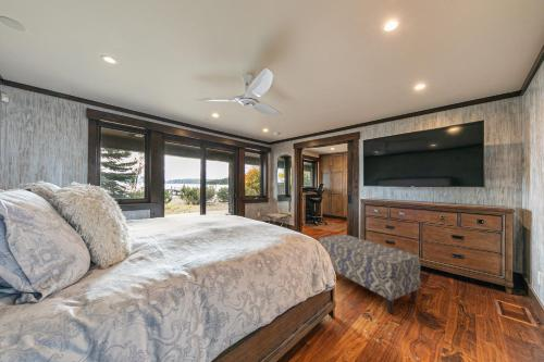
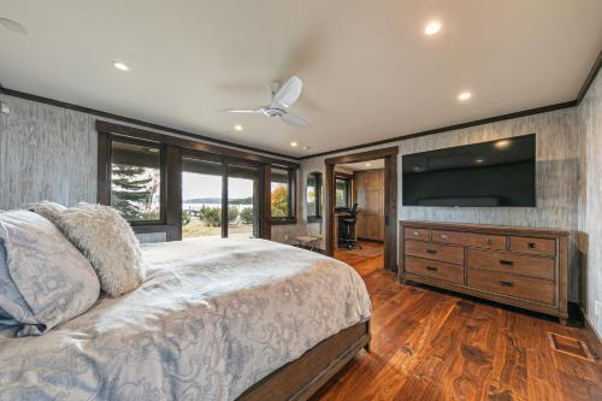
- bench (361, 265)
